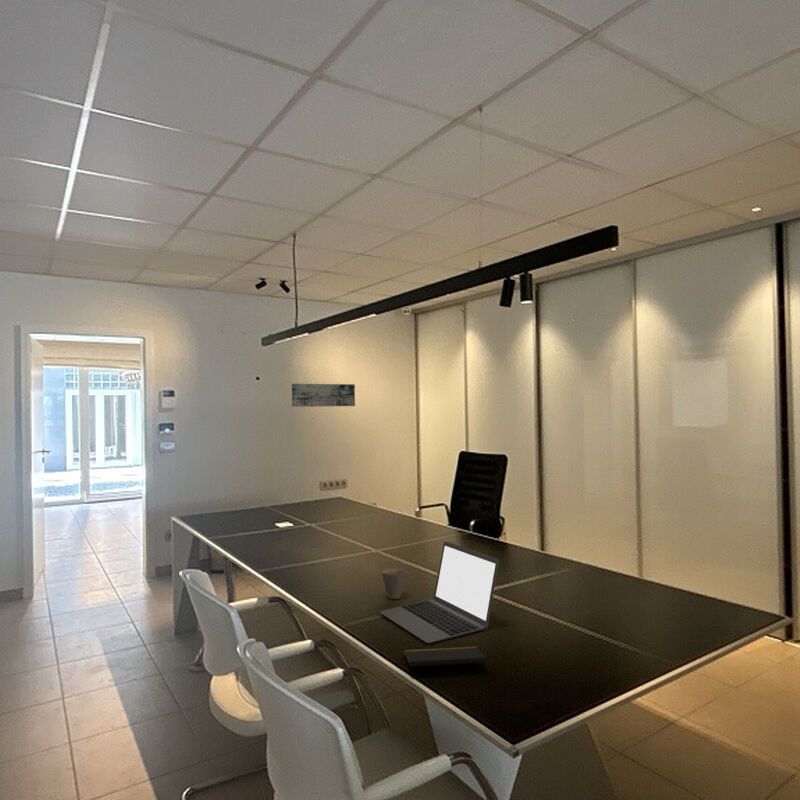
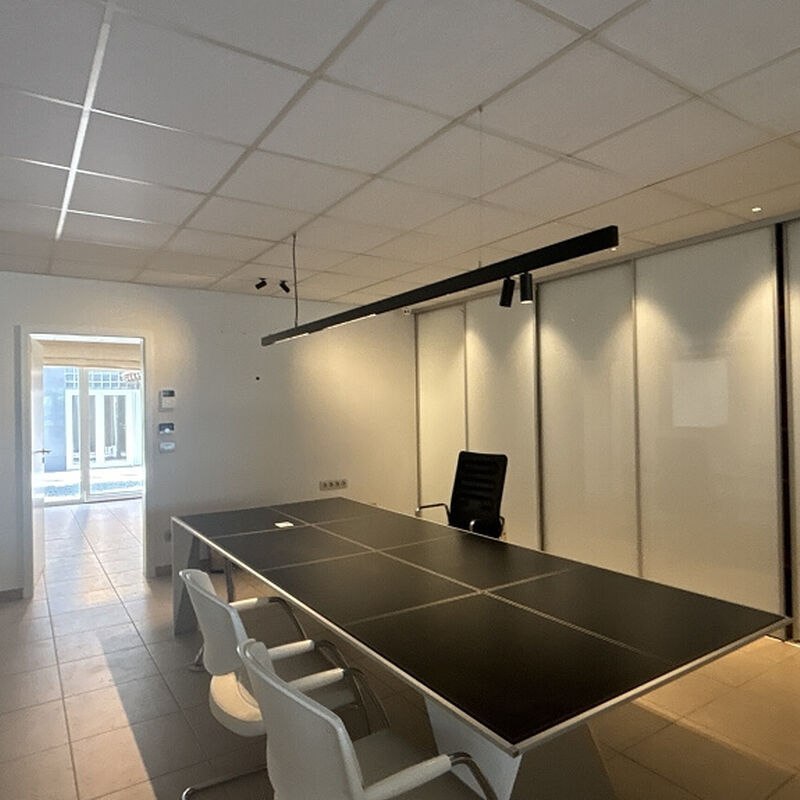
- wall art (324, 395)
- laptop (437, 587)
- notepad (444, 656)
- cup (394, 584)
